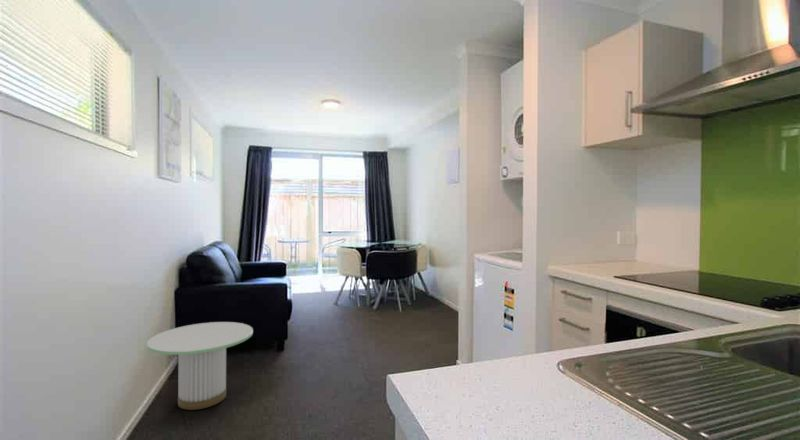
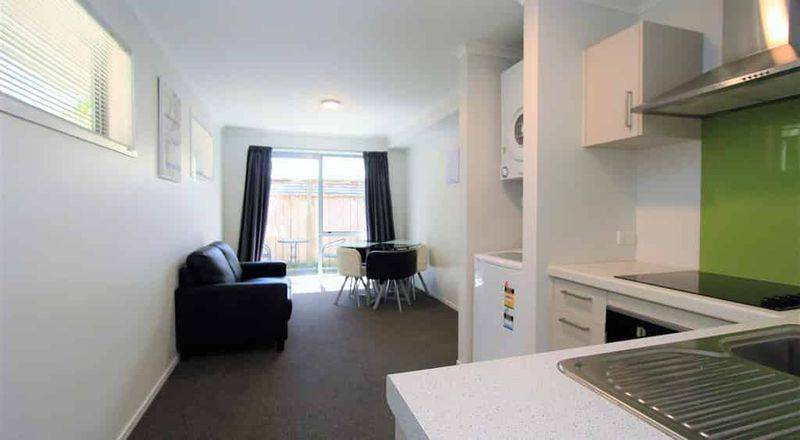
- side table (202, 366)
